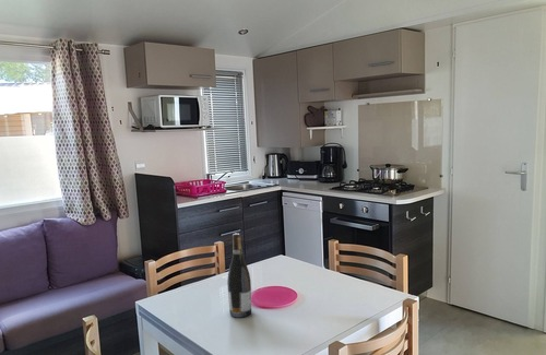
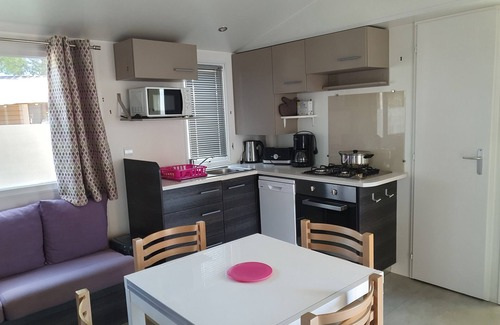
- wine bottle (238, 273)
